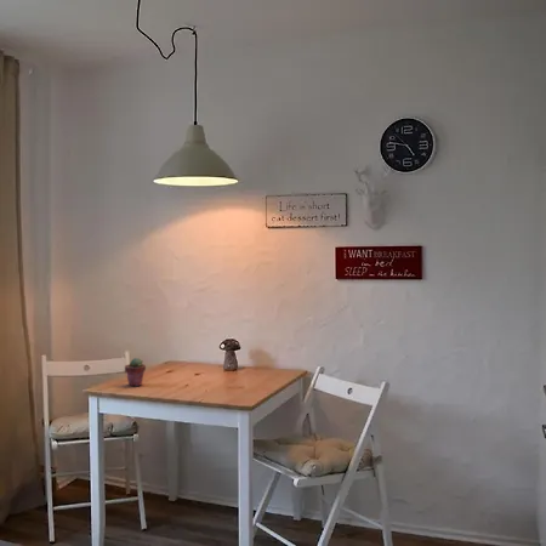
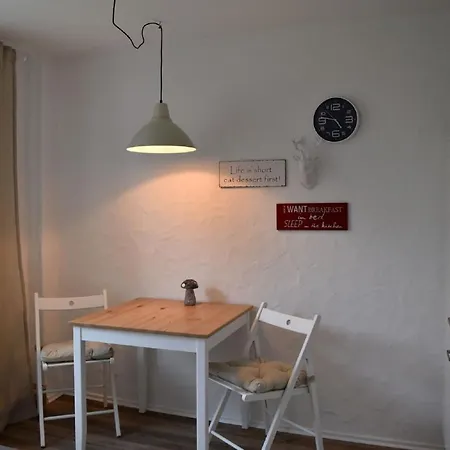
- potted succulent (135, 370)
